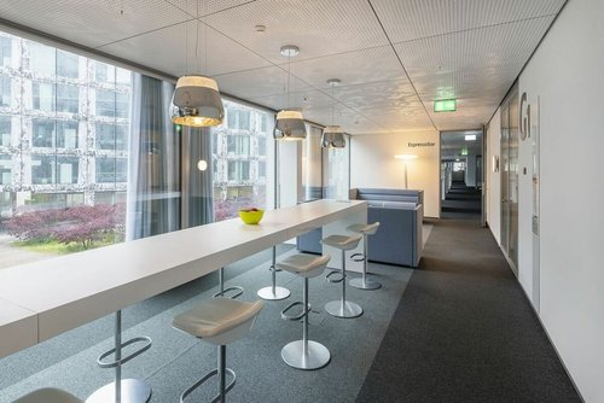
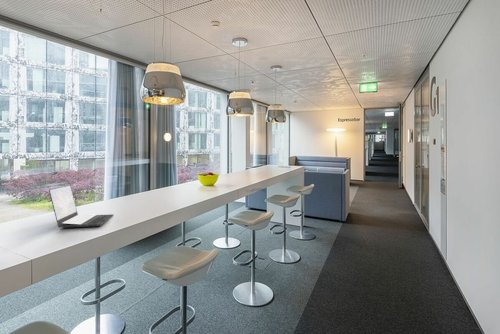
+ laptop (75, 205)
